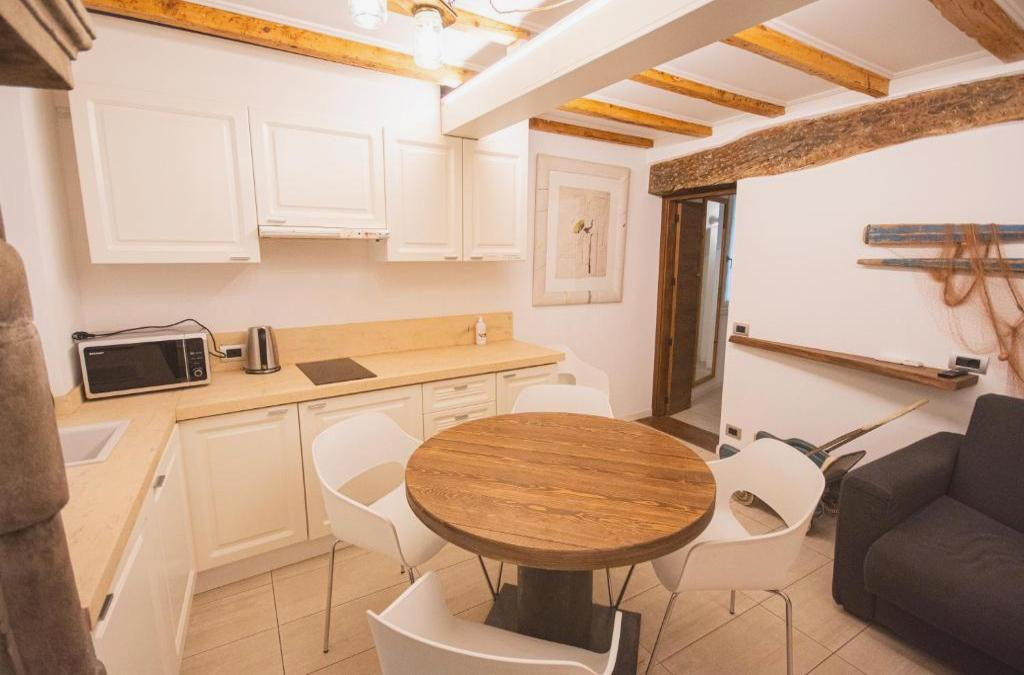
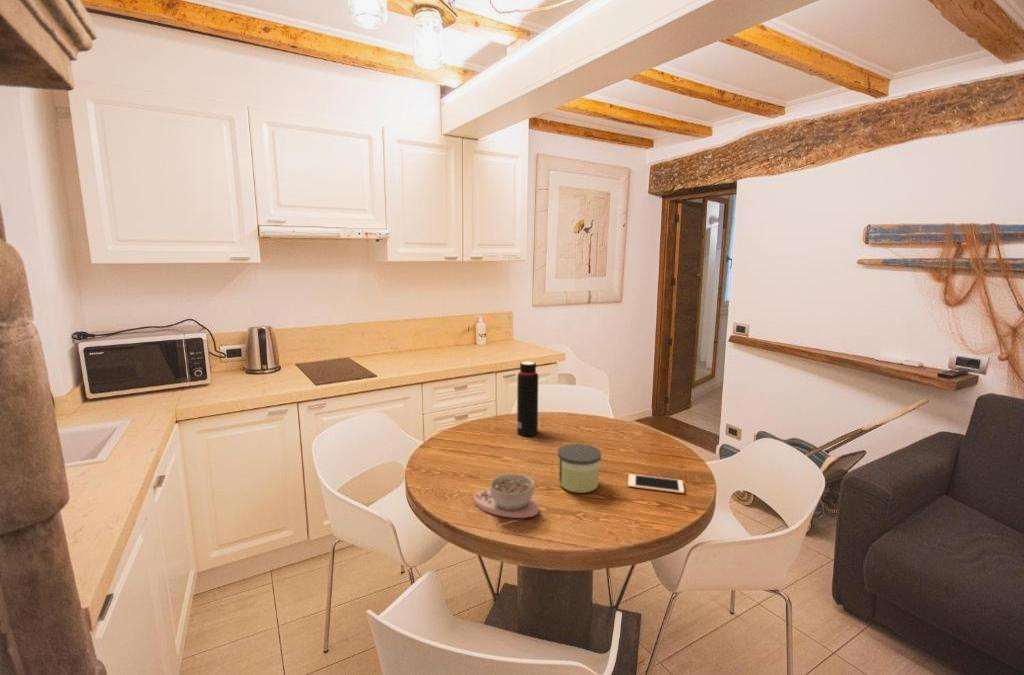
+ cell phone (655, 483)
+ candle (578, 468)
+ bowl (504, 493)
+ water bottle (526, 397)
